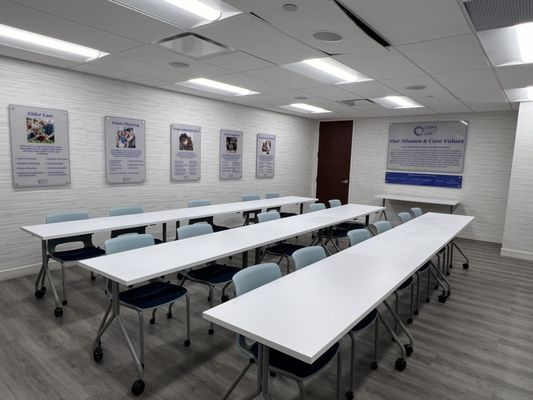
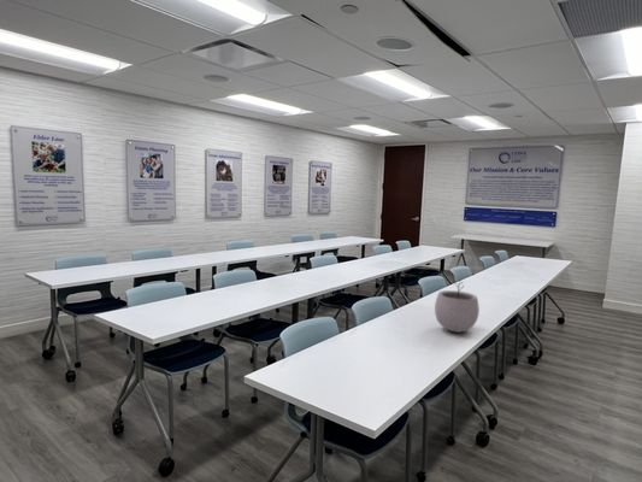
+ plant pot (457, 304)
